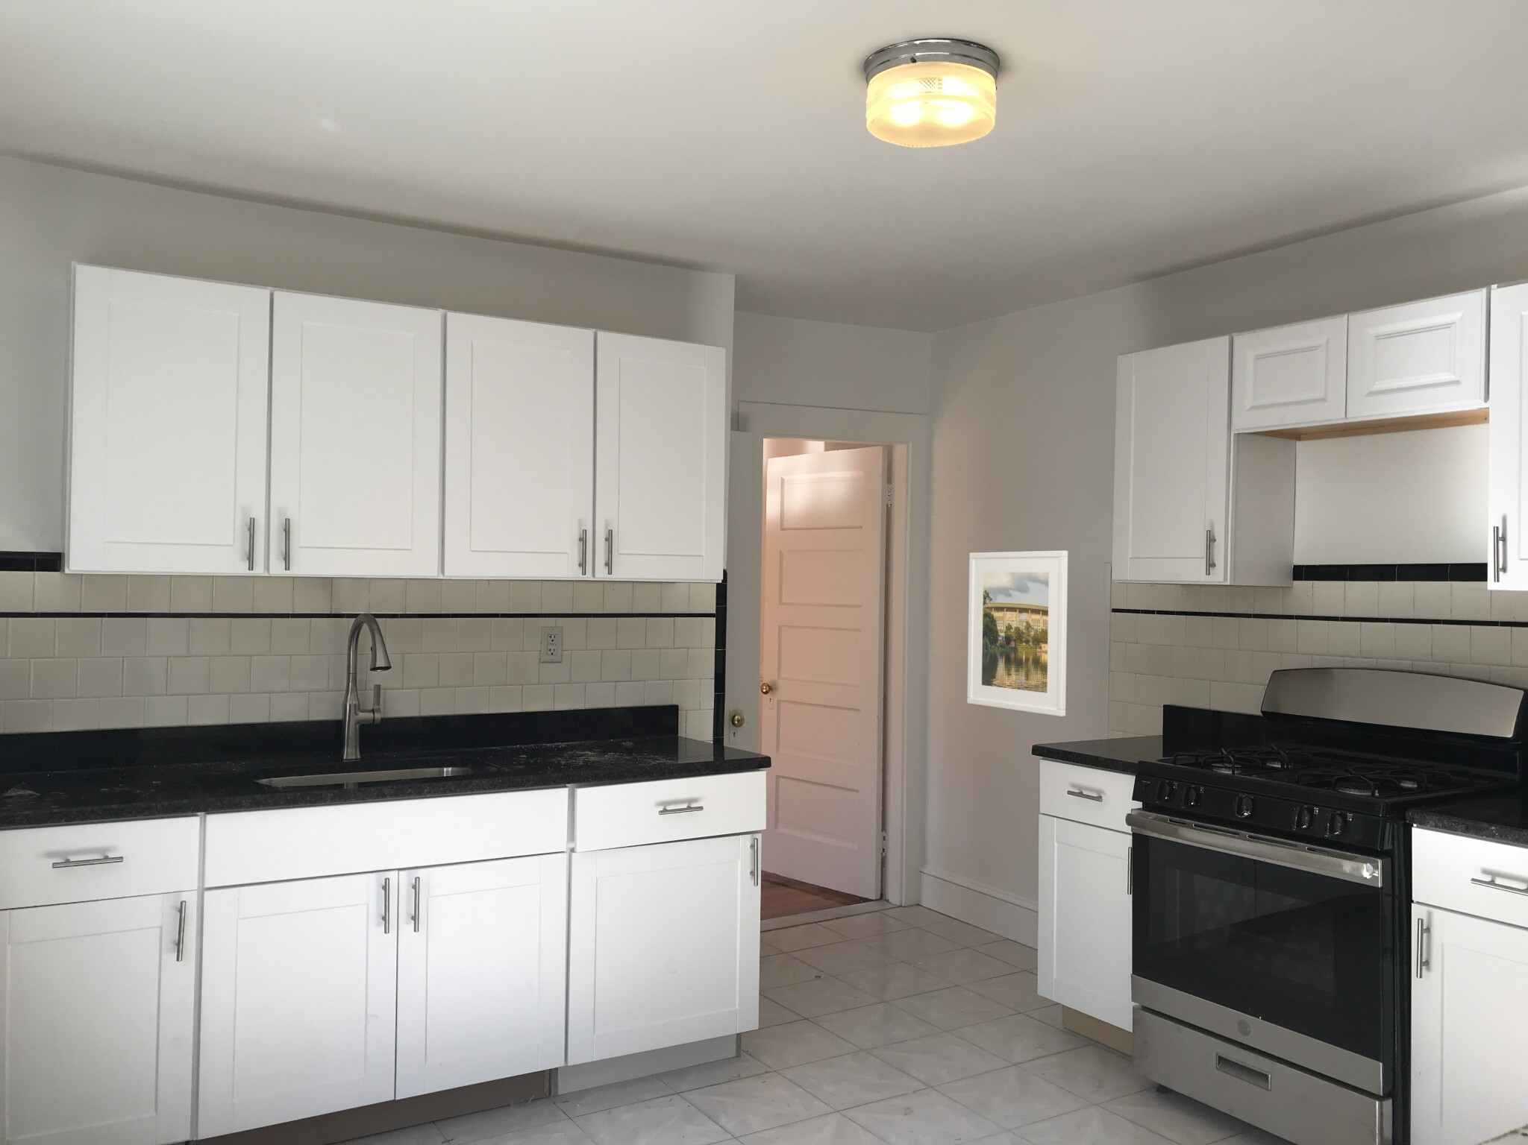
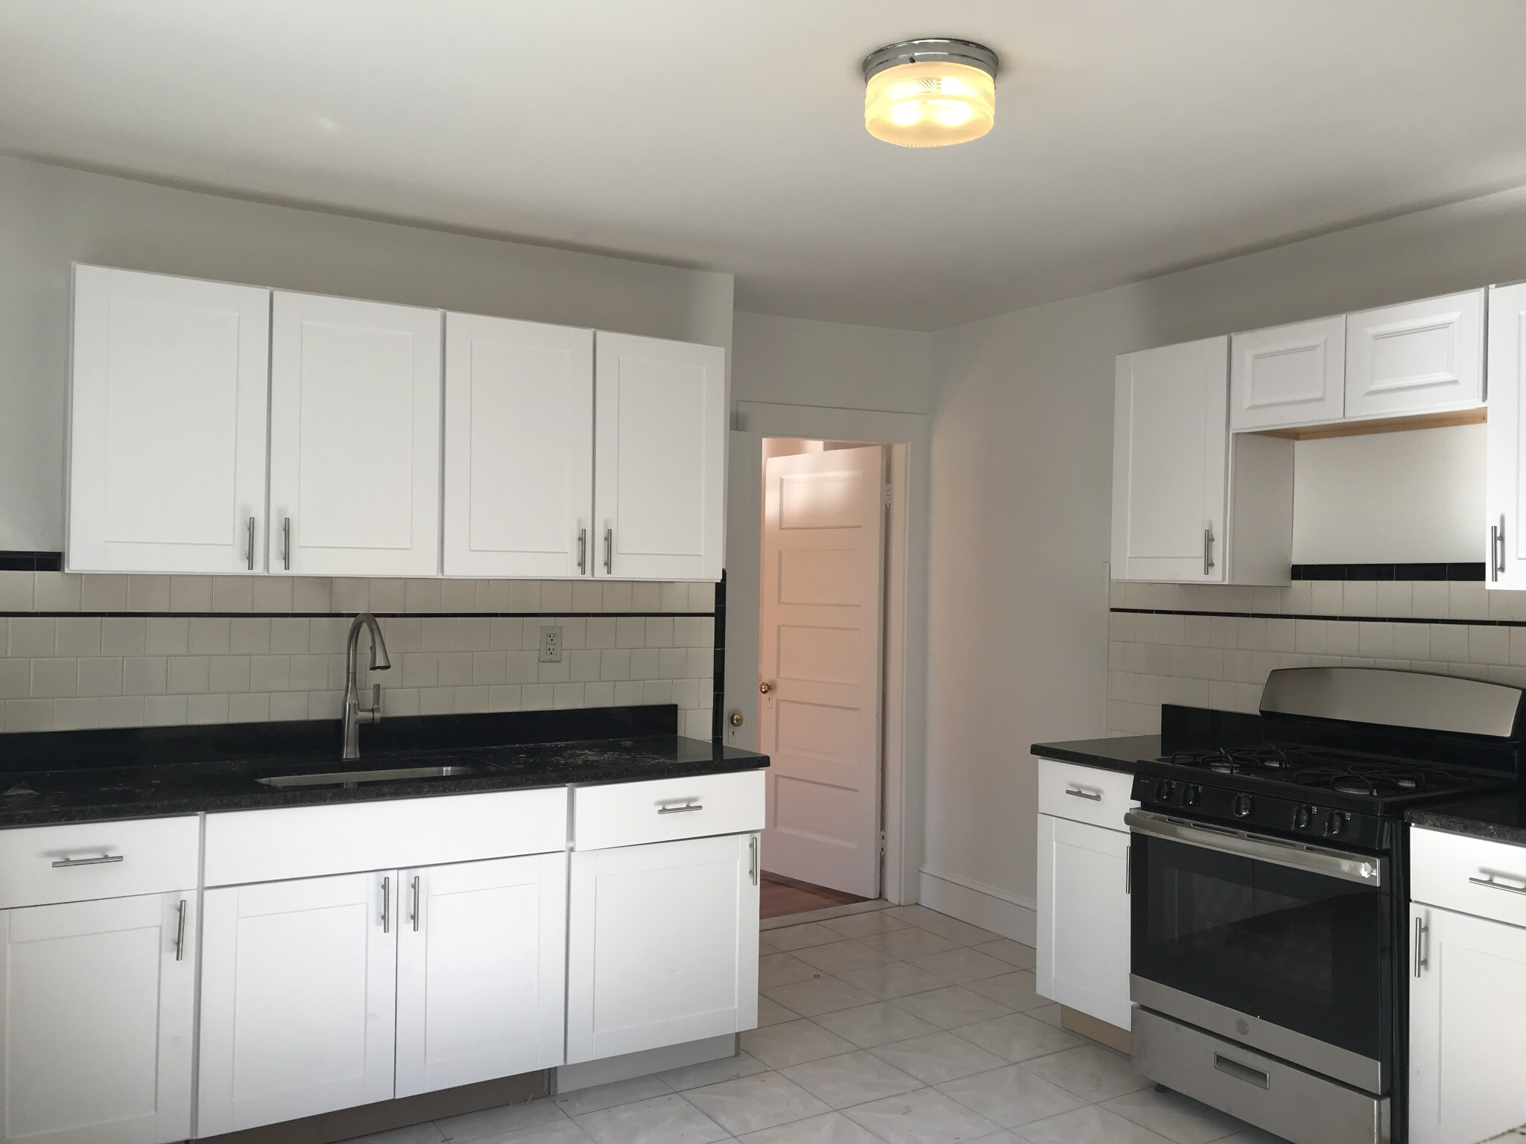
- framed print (1014, 630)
